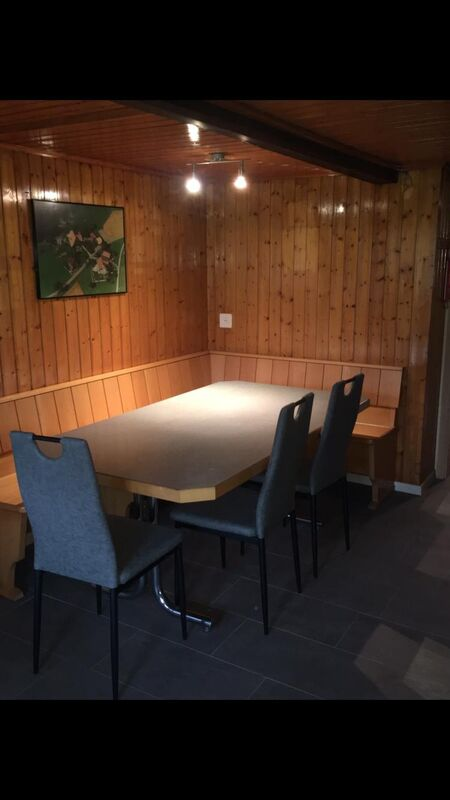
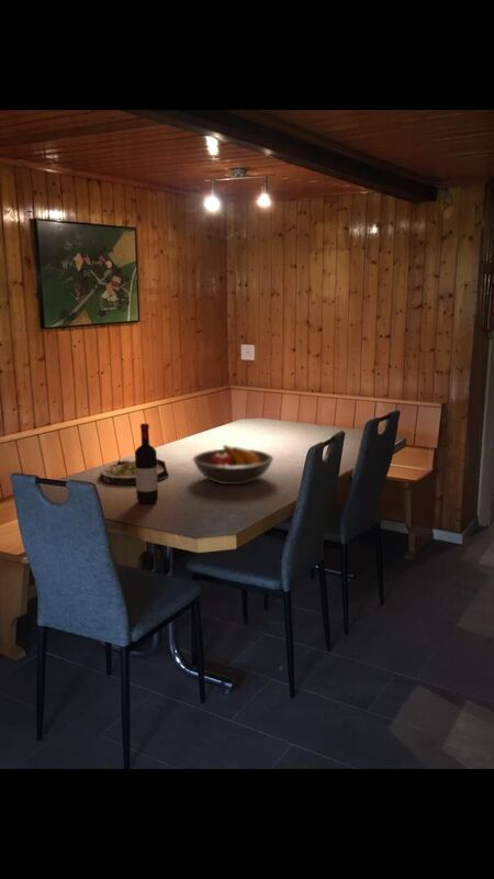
+ wine bottle (146, 463)
+ salad plate (132, 469)
+ fruit bowl (233, 465)
